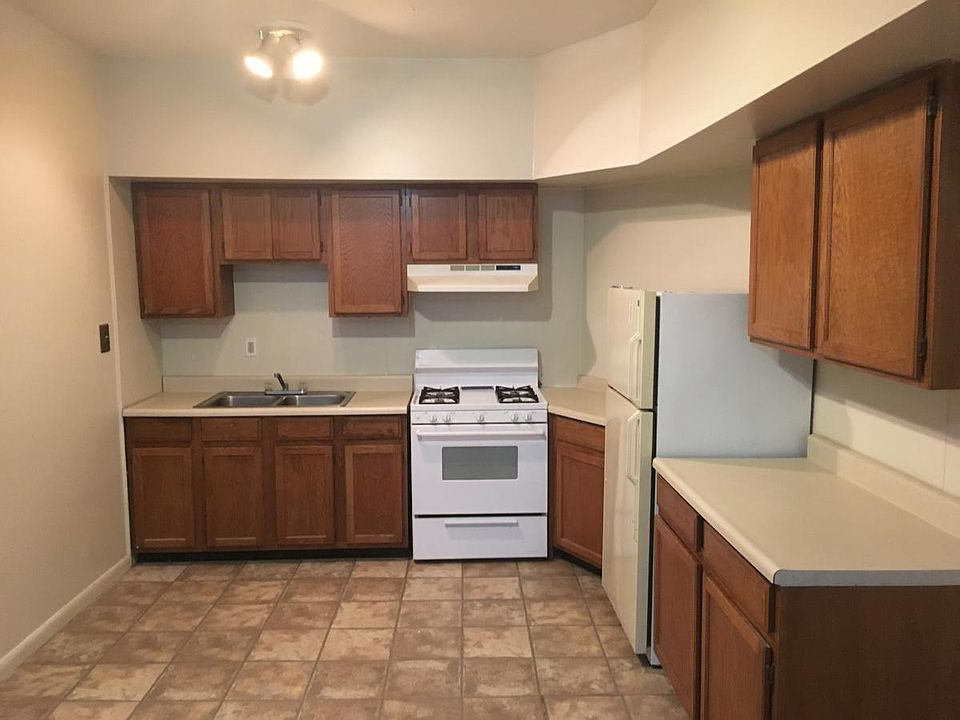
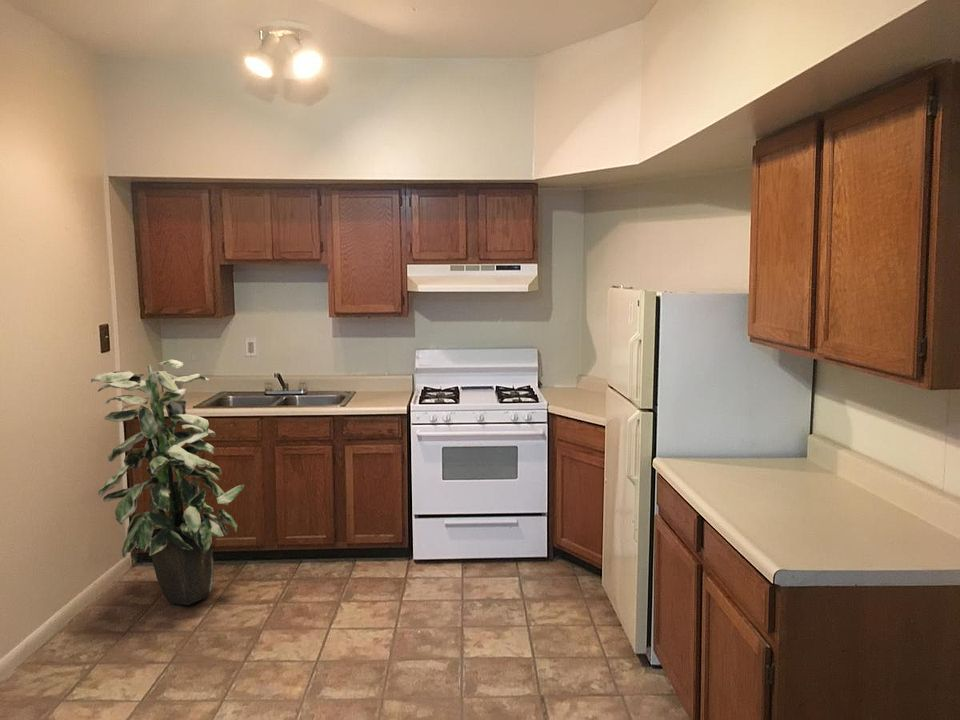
+ indoor plant (168, 482)
